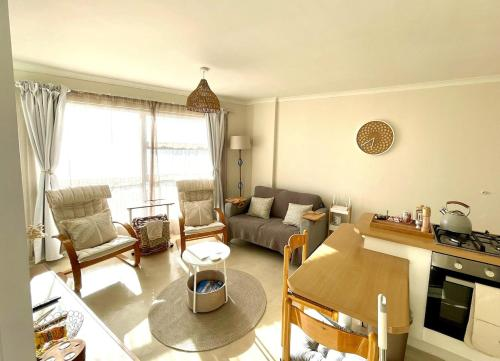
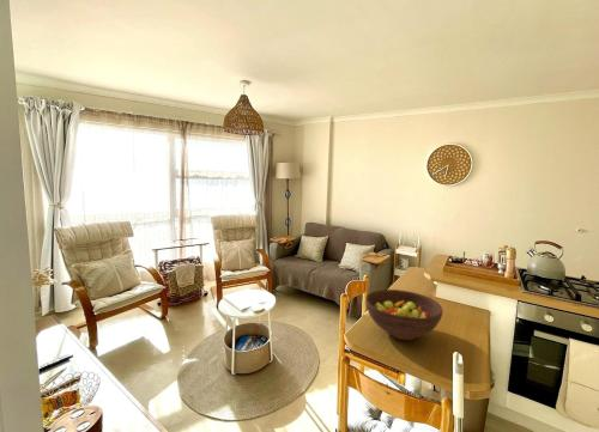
+ fruit bowl (401, 317)
